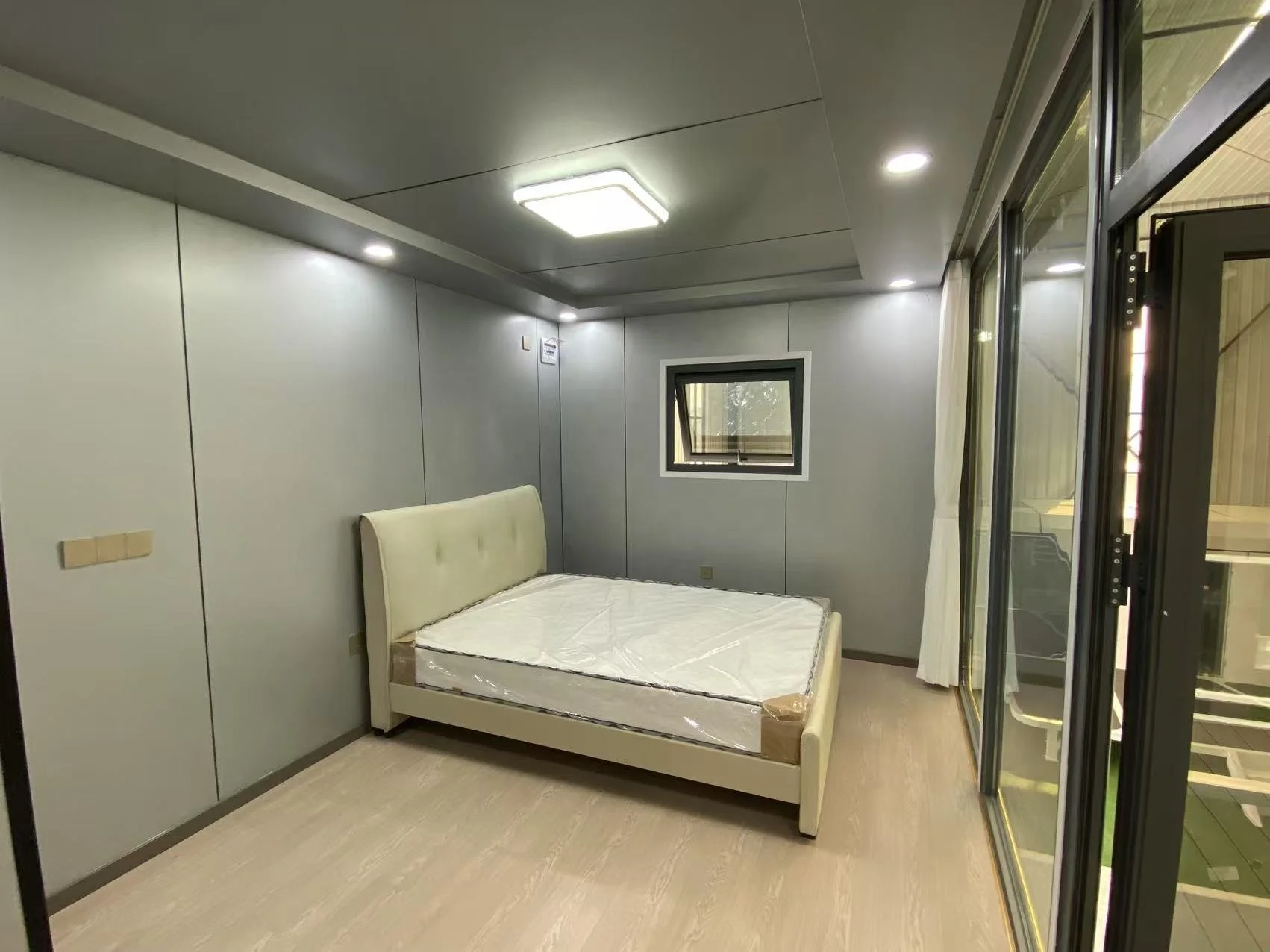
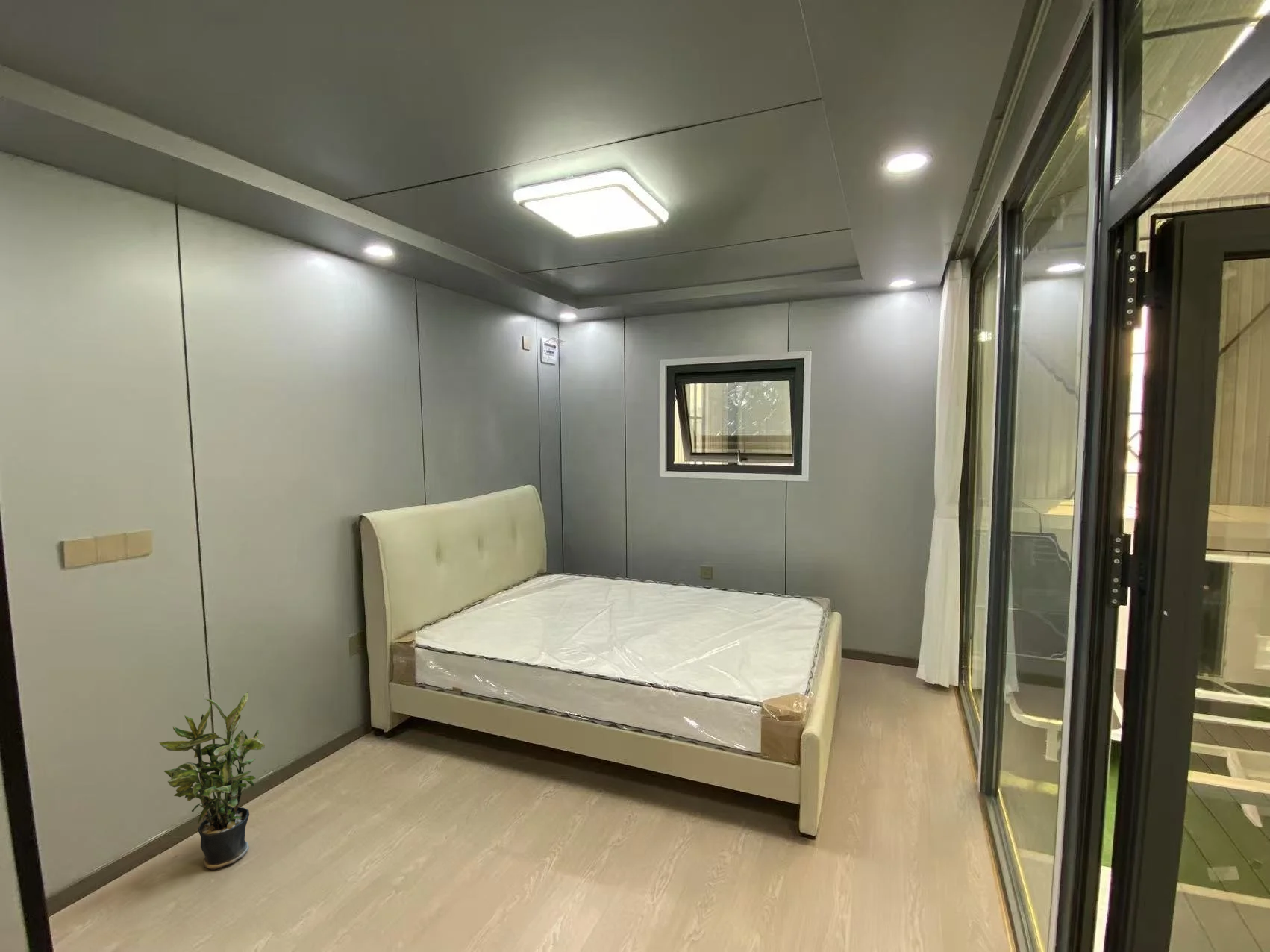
+ potted plant (213, 781)
